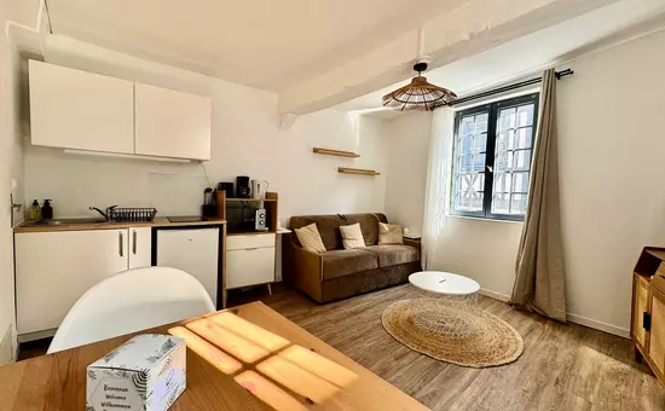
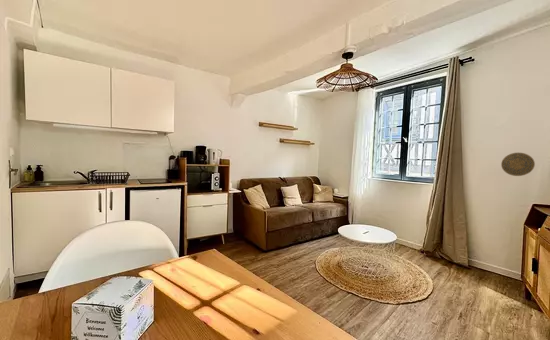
+ decorative plate (517, 164)
